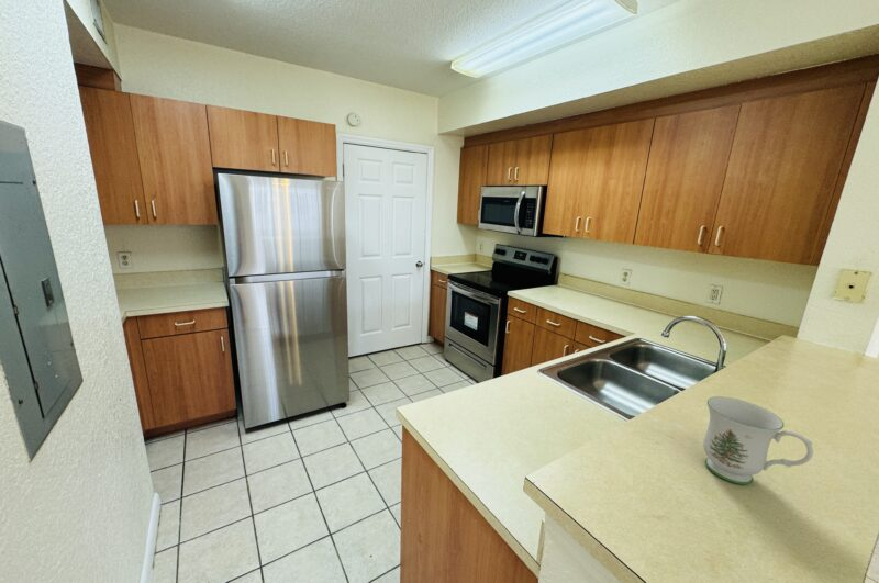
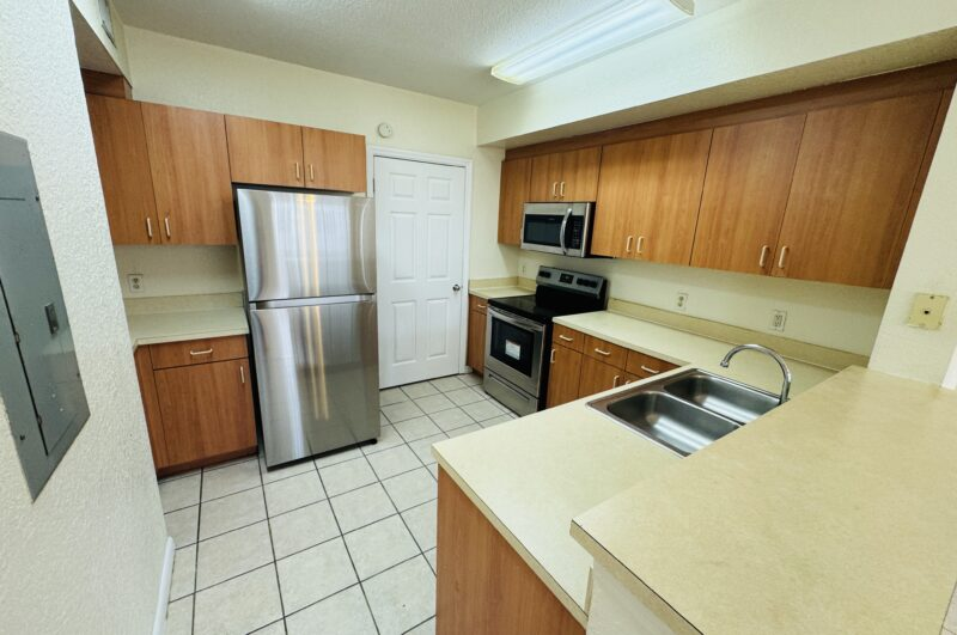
- mug (749, 448)
